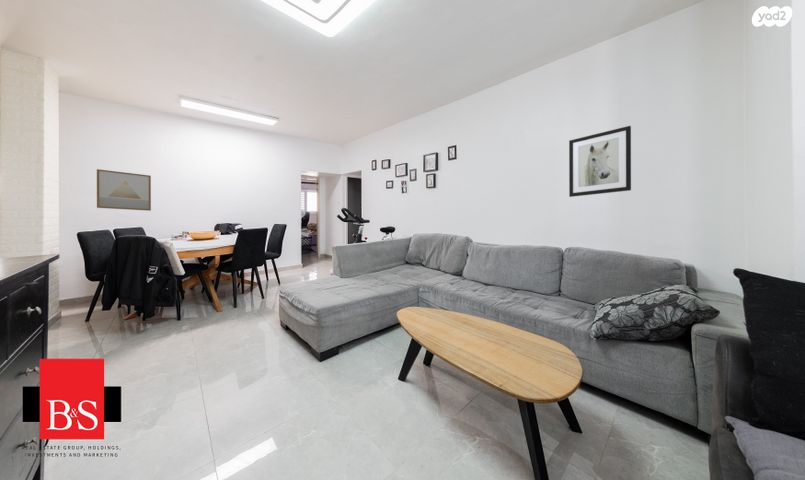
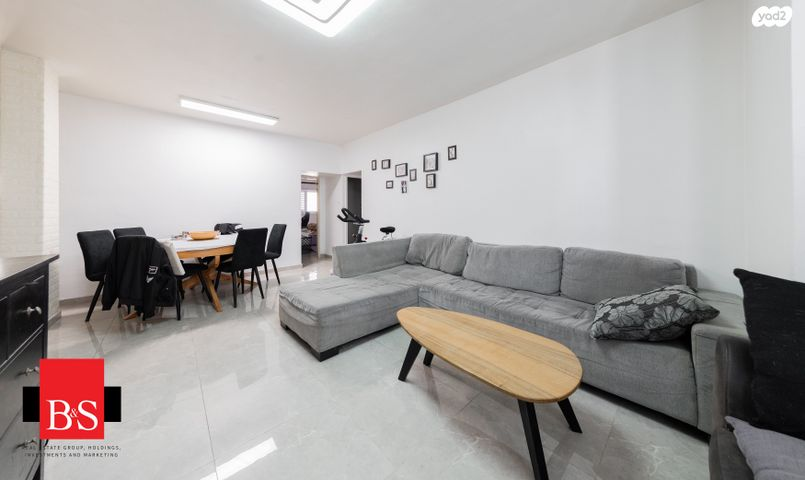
- wall art (598, 163)
- wall art (125, 191)
